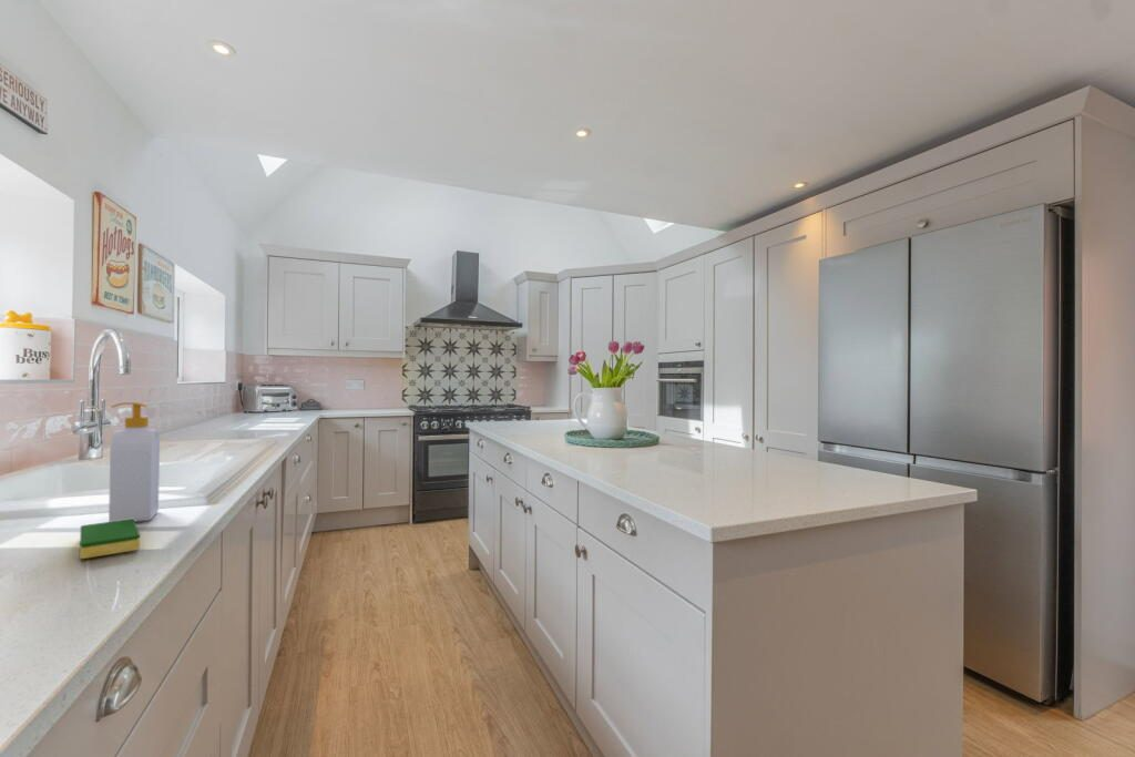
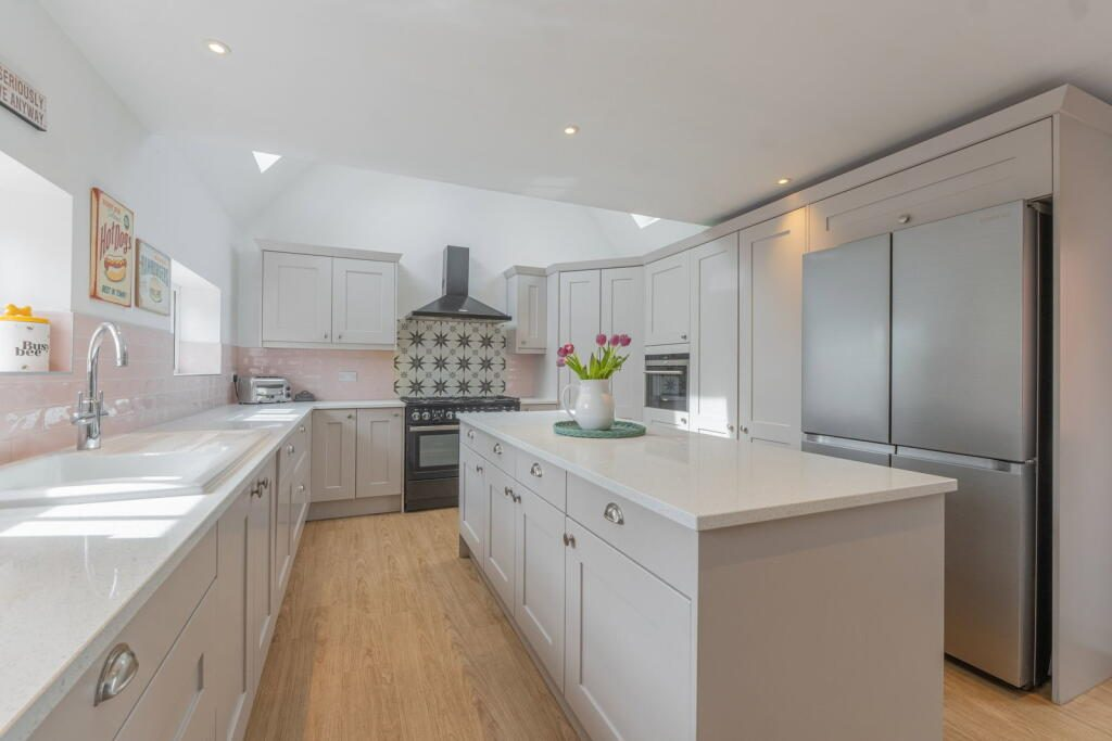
- dish sponge (109, 536)
- soap bottle (133, 460)
